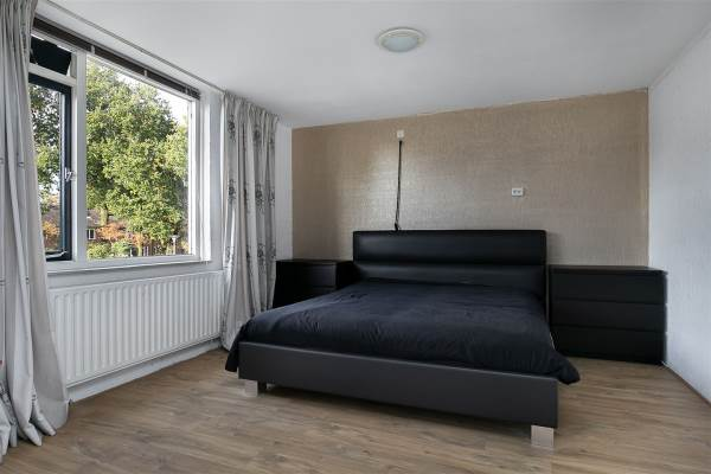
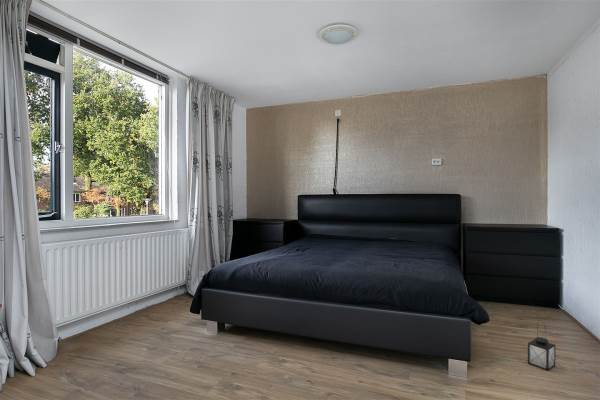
+ lantern (541, 342)
